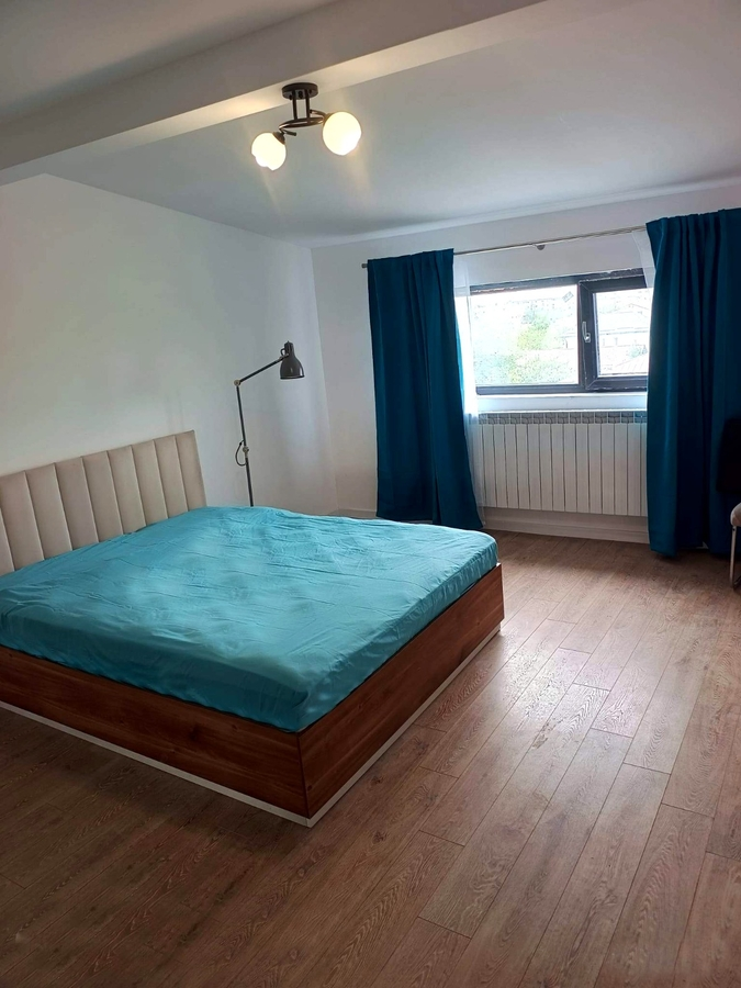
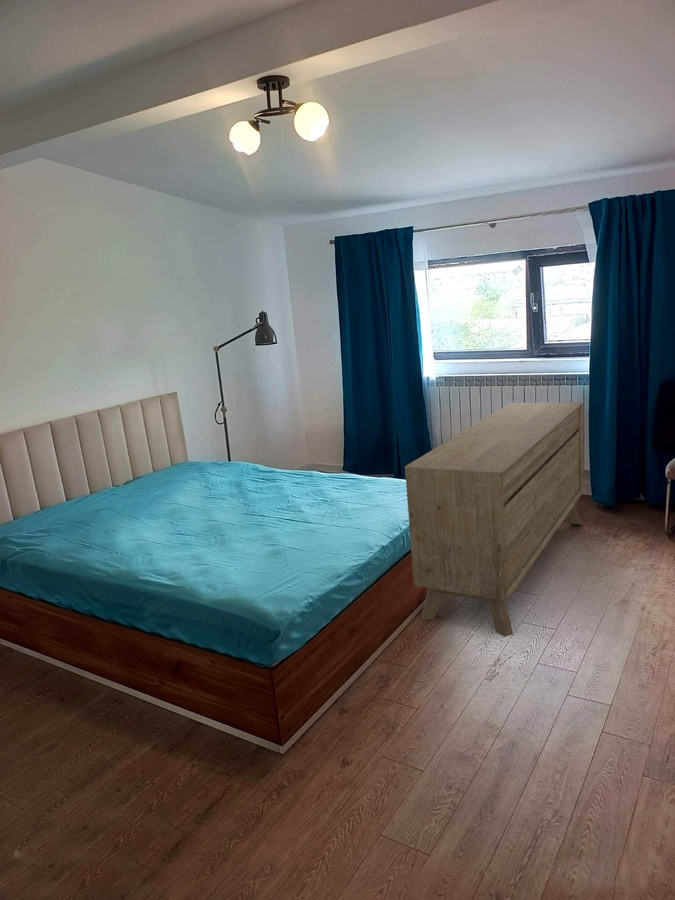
+ sideboard (510, 498)
